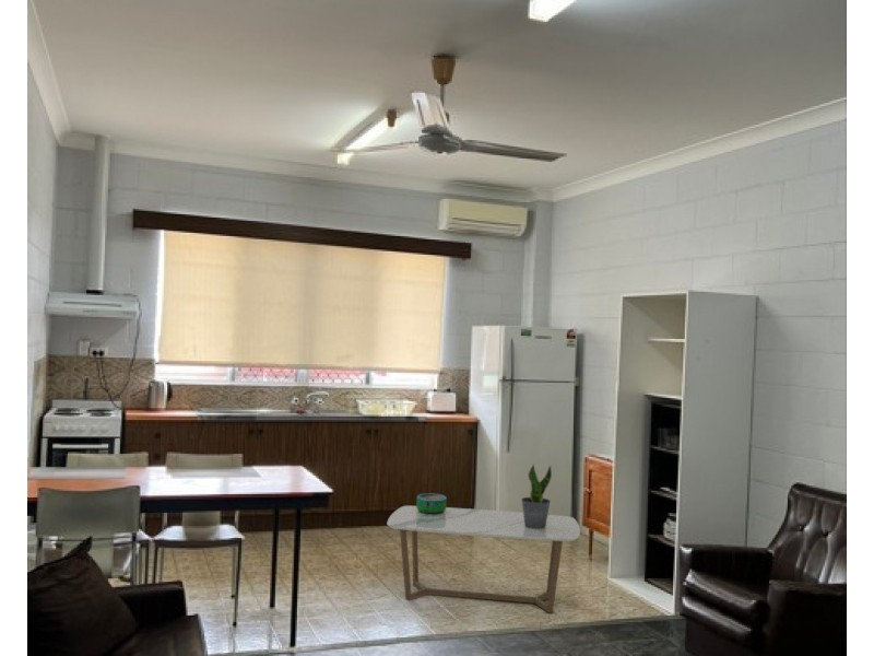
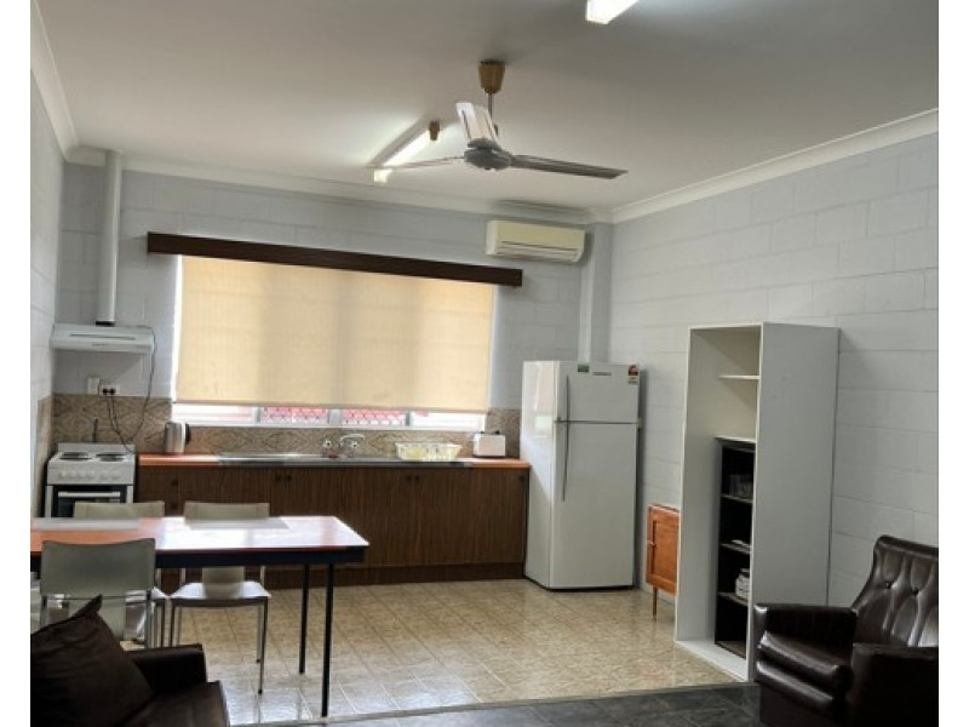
- decorative bowl (432, 503)
- potted plant (535, 493)
- coffee table (482, 536)
